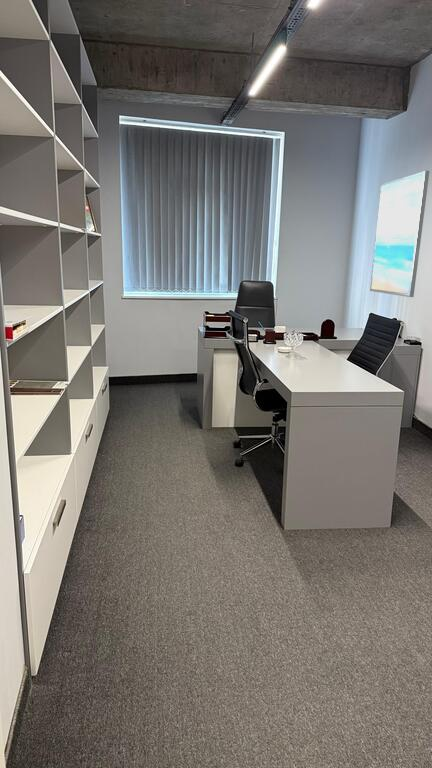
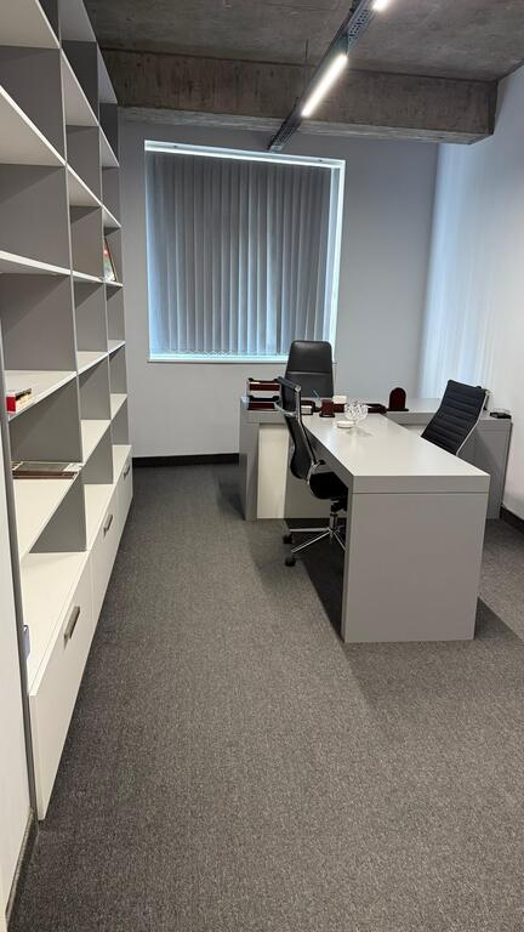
- wall art (396, 237)
